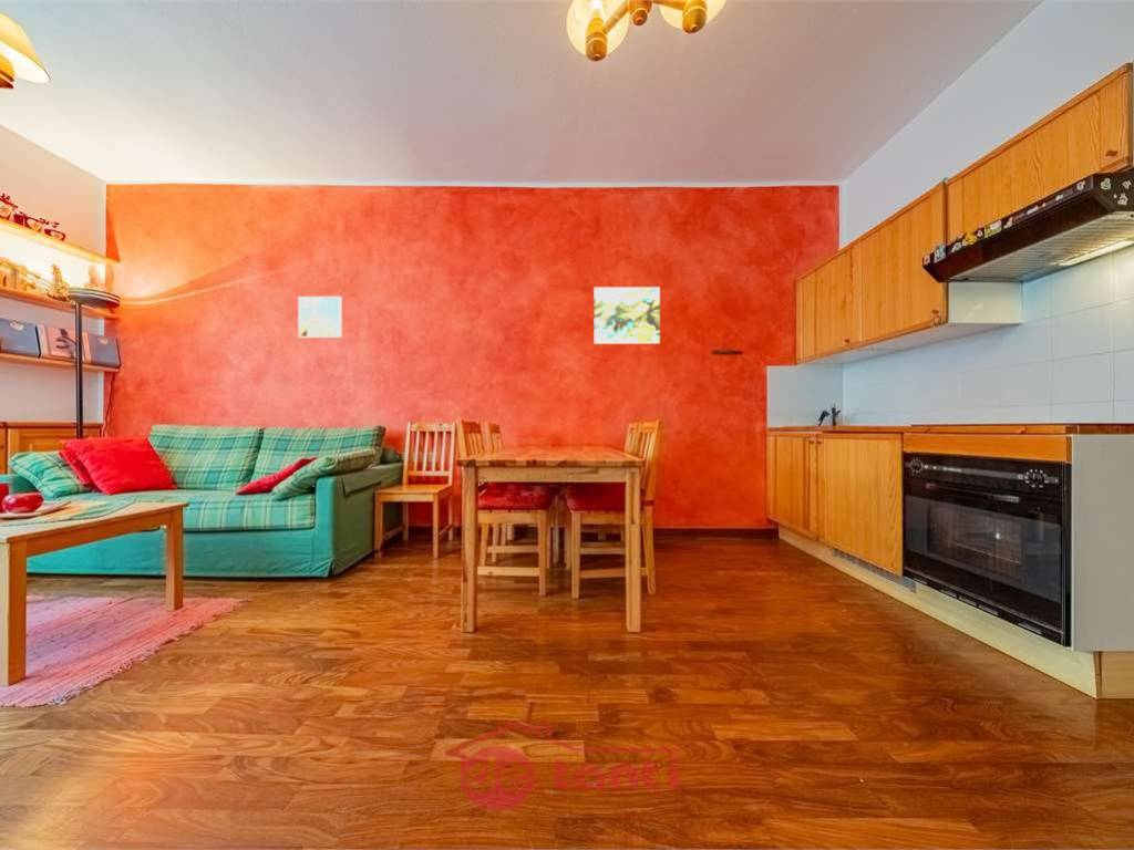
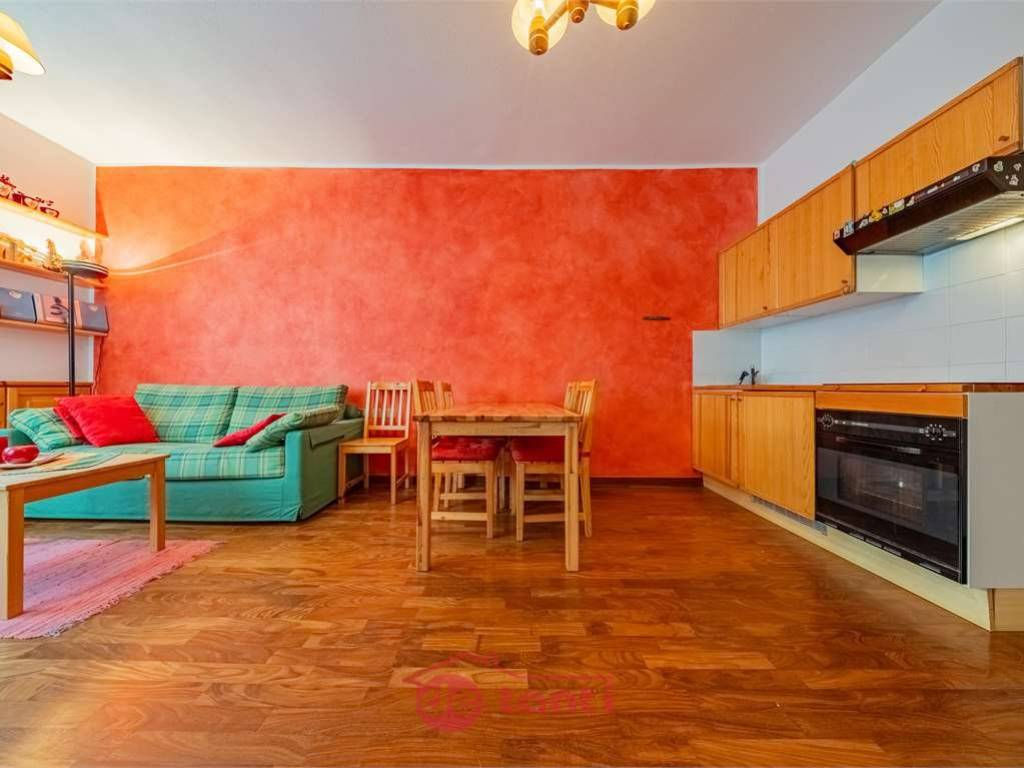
- wall art (626, 315)
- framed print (320, 317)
